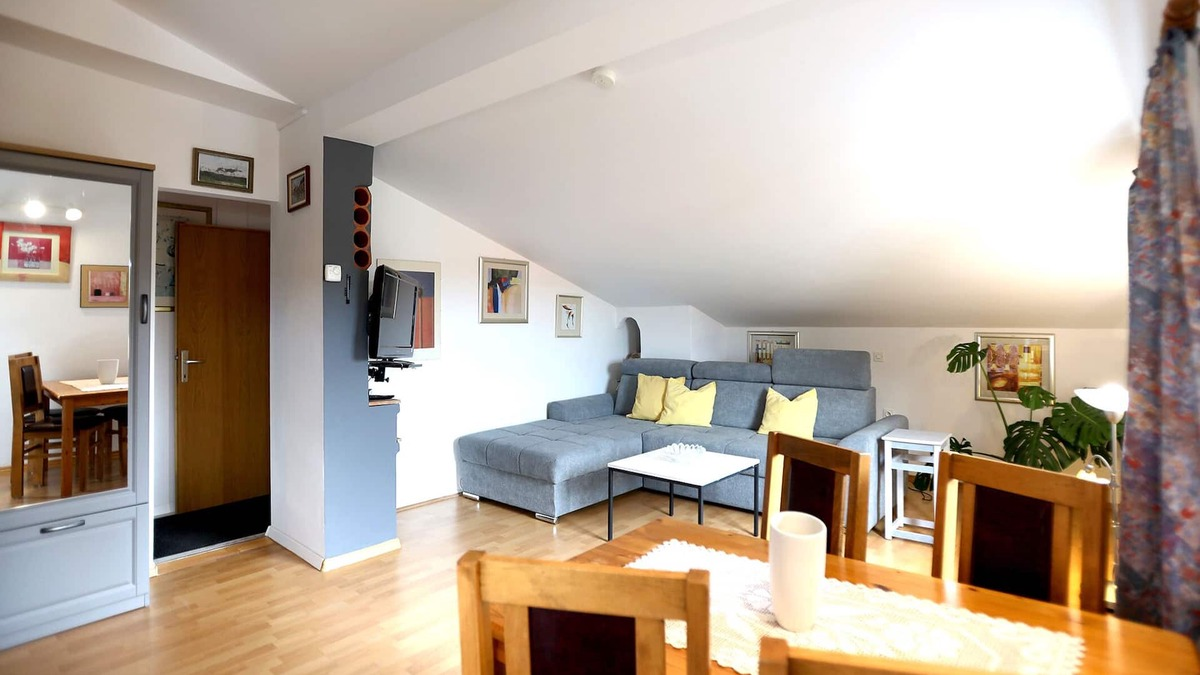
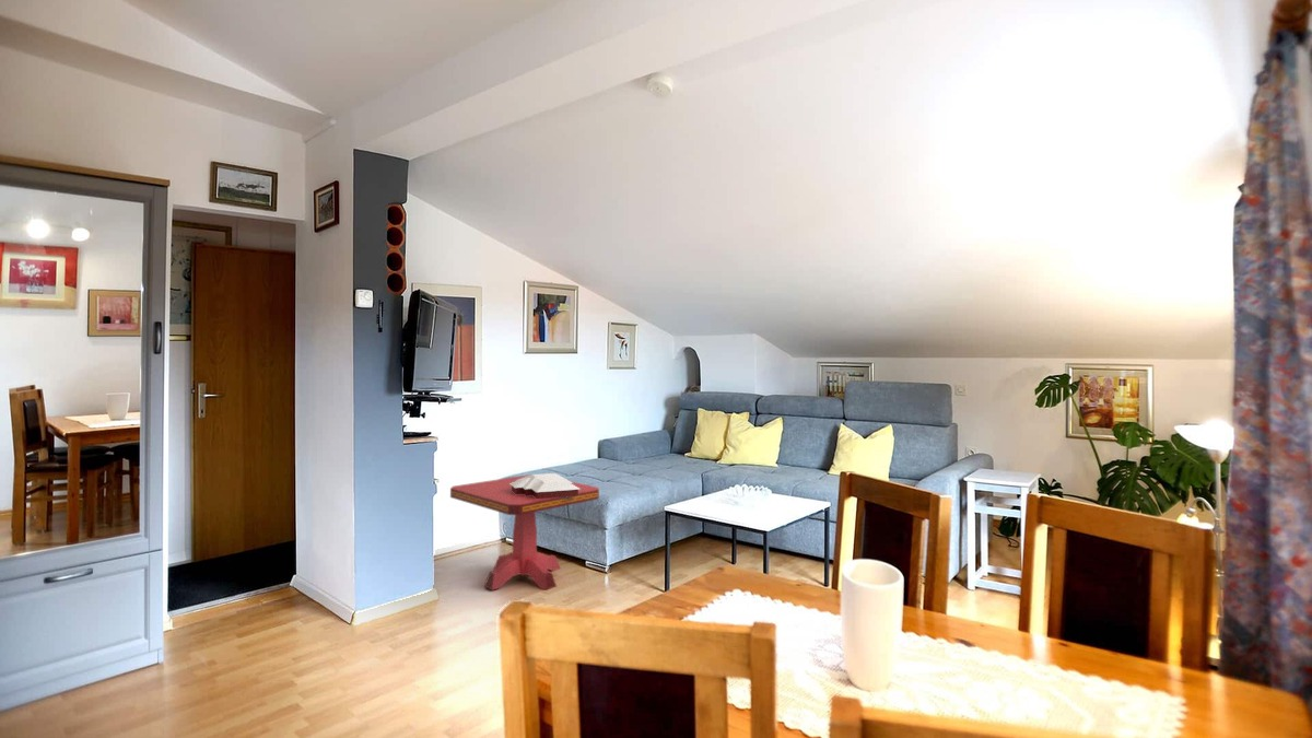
+ books (543, 483)
+ side table (525, 532)
